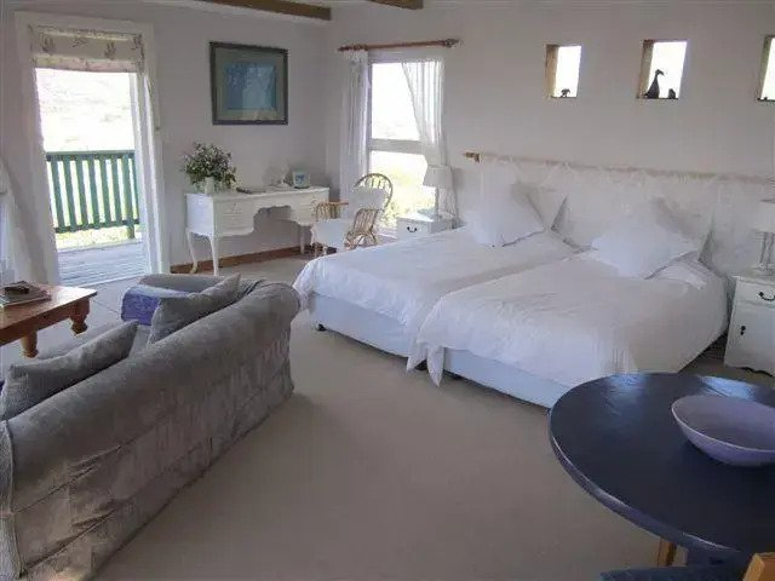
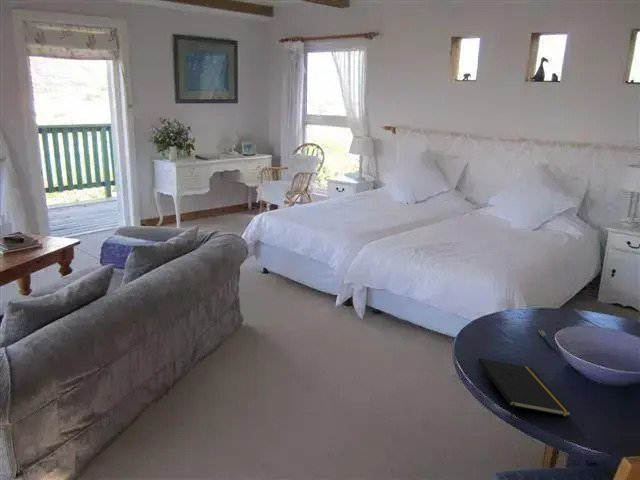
+ pen (545, 338)
+ notepad (521, 385)
